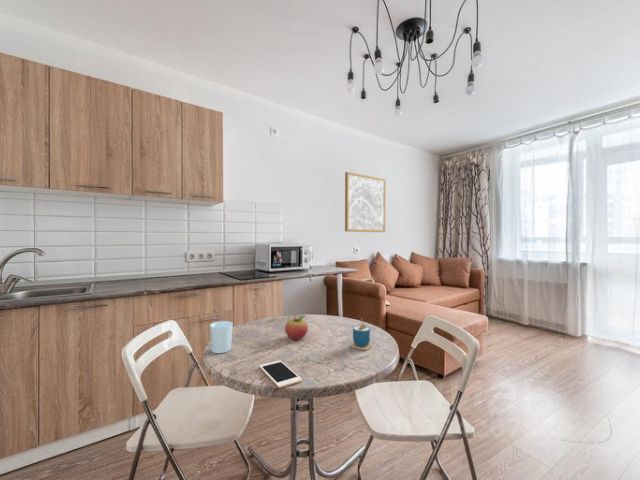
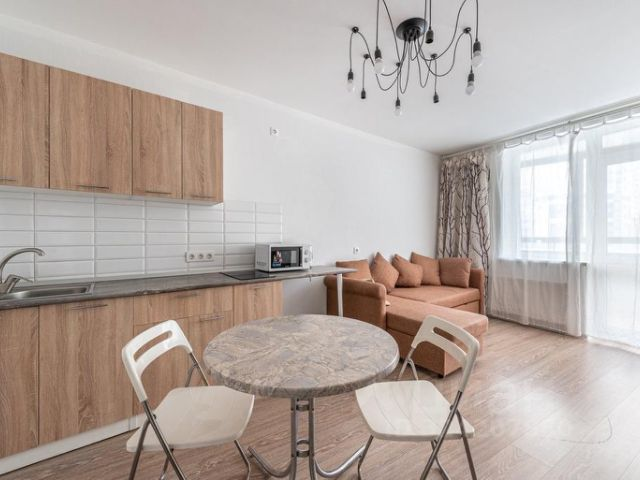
- fruit (296, 326)
- wall art (366, 204)
- cup (221, 336)
- cup (361, 331)
- cell phone (279, 372)
